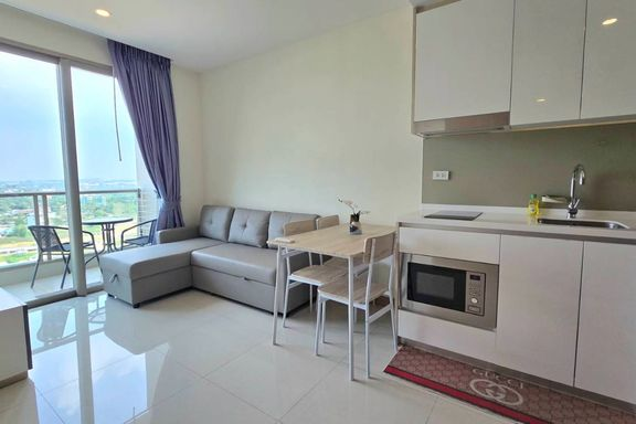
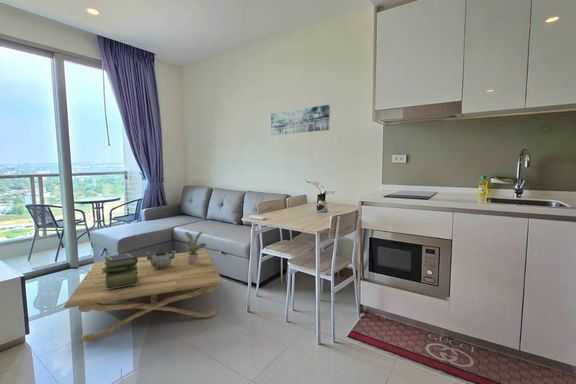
+ decorative bowl (161, 258)
+ coffee table (153, 287)
+ wall art (298, 121)
+ stack of books (120, 268)
+ potted plant (196, 246)
